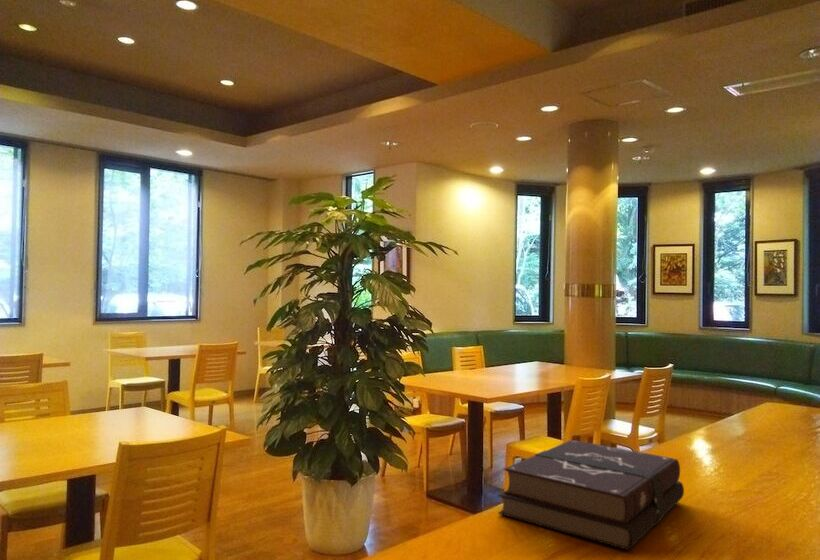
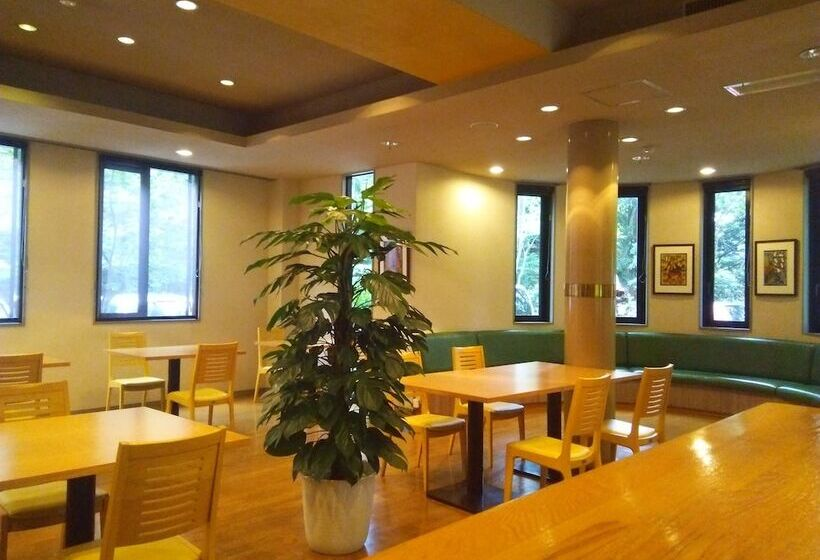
- hardback book (594, 485)
